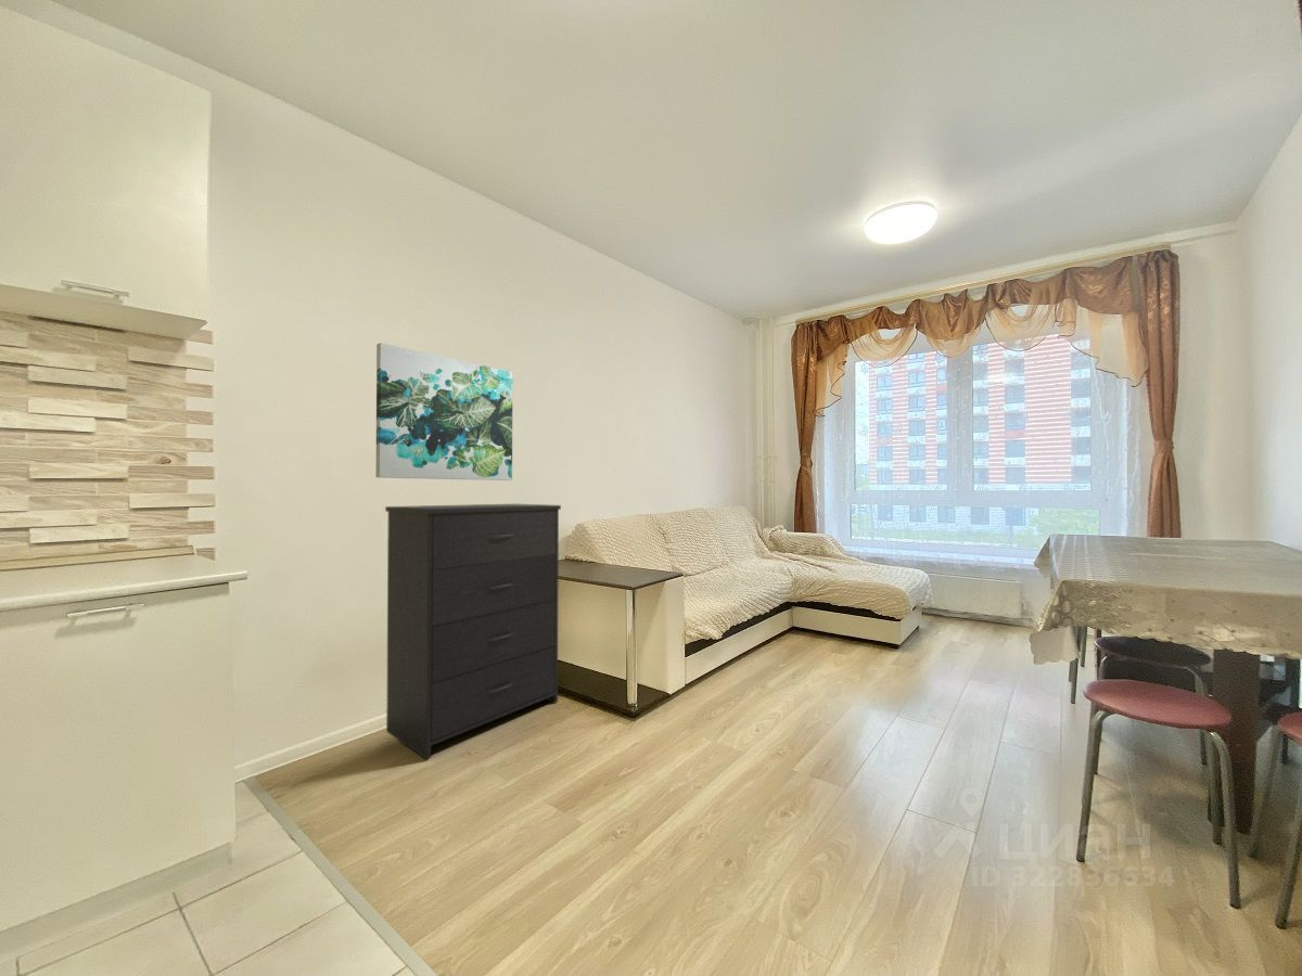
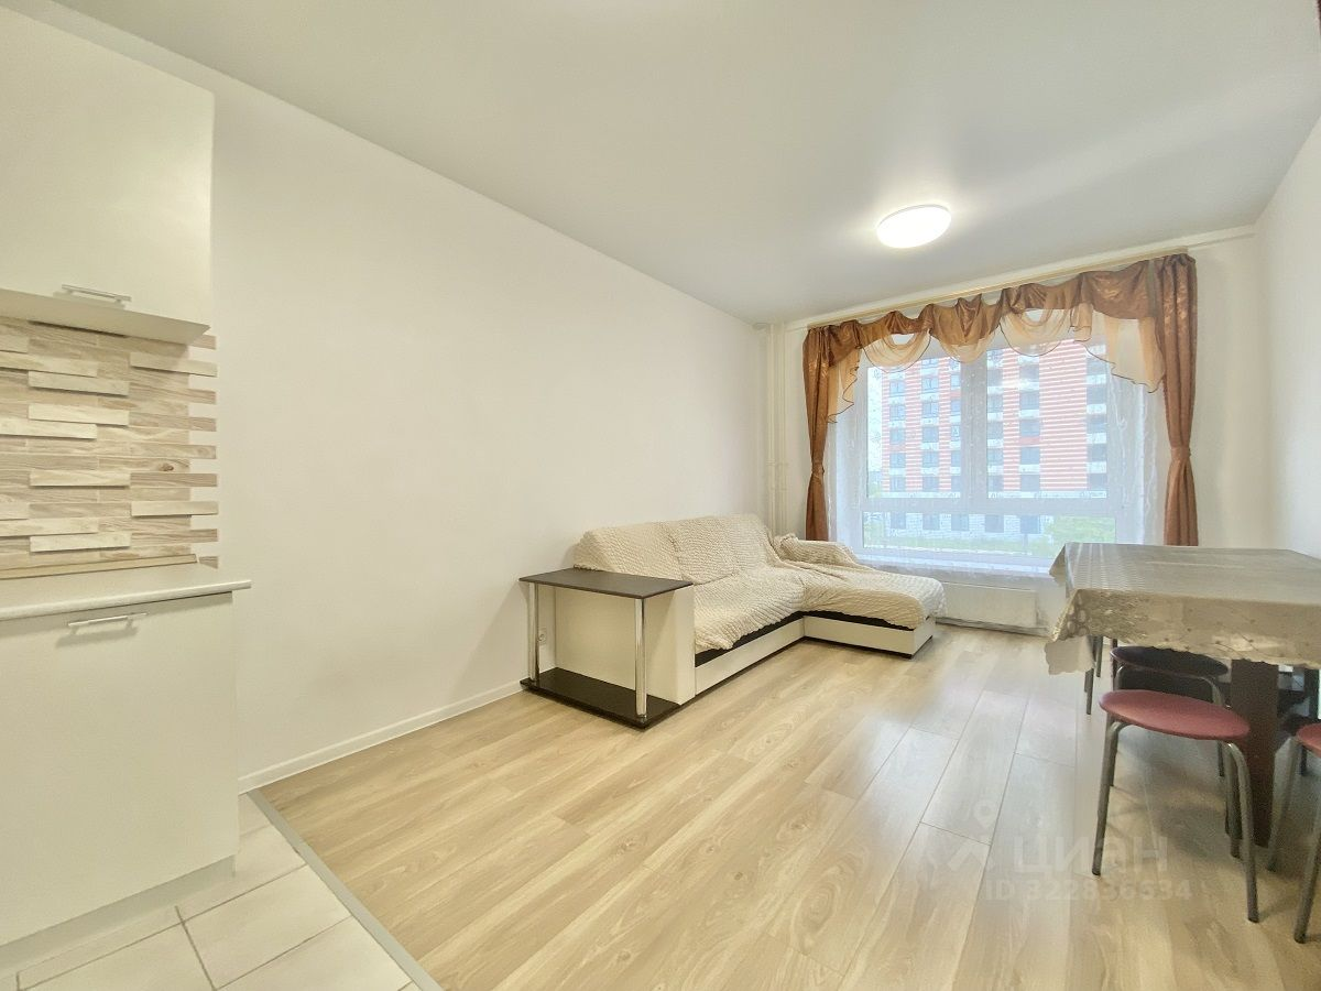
- dresser (478, 611)
- wall art (450, 419)
